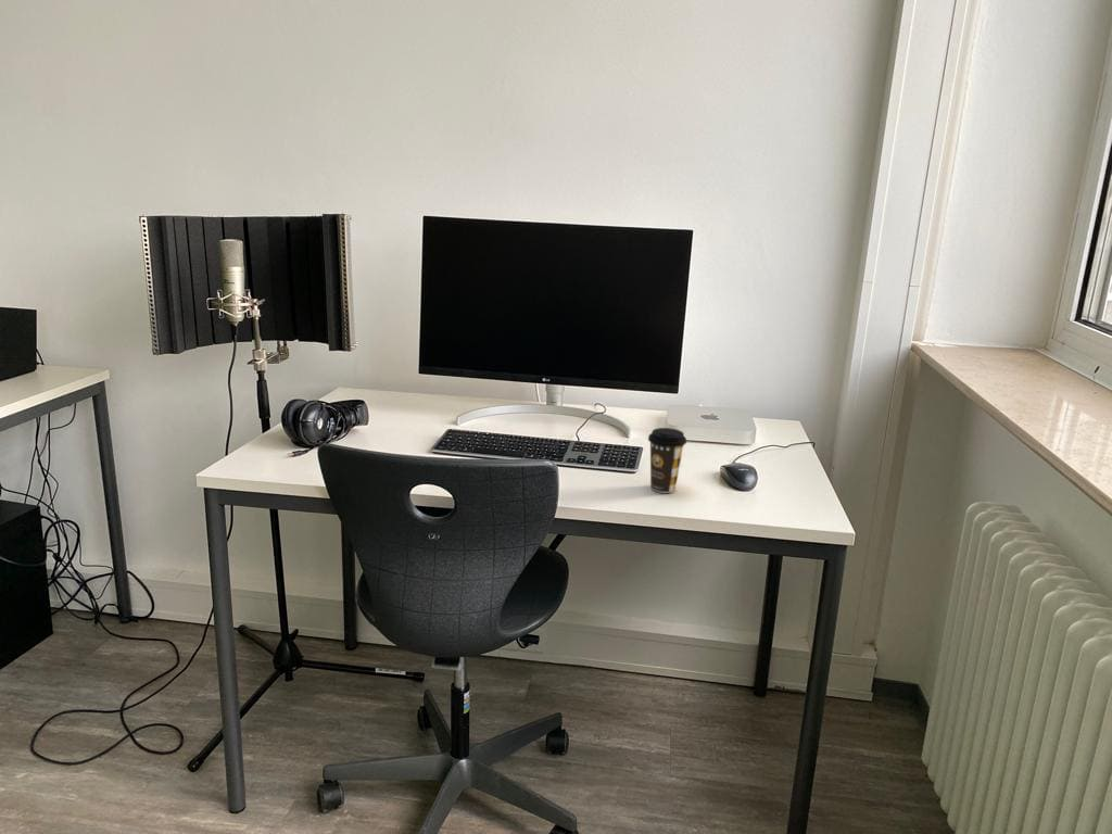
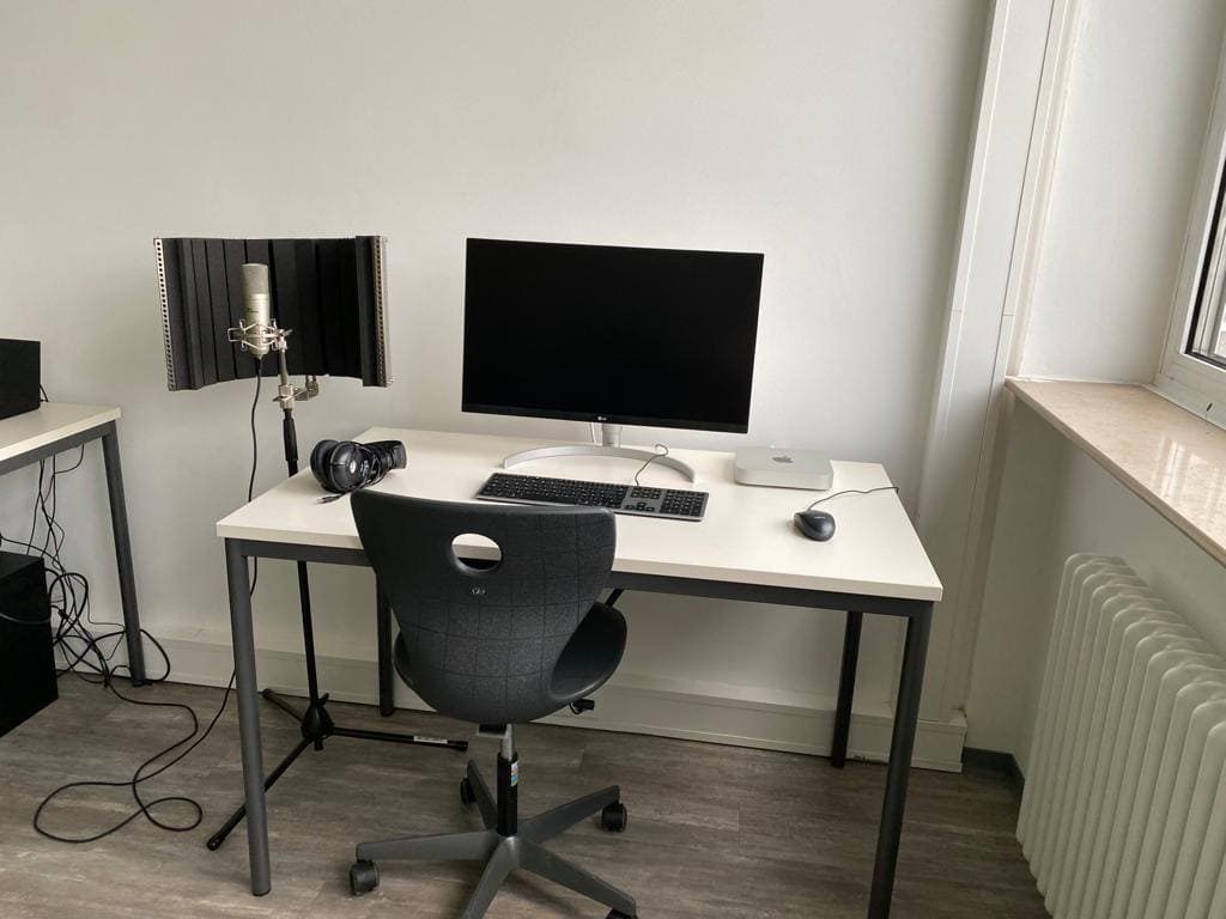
- coffee cup (665, 460)
